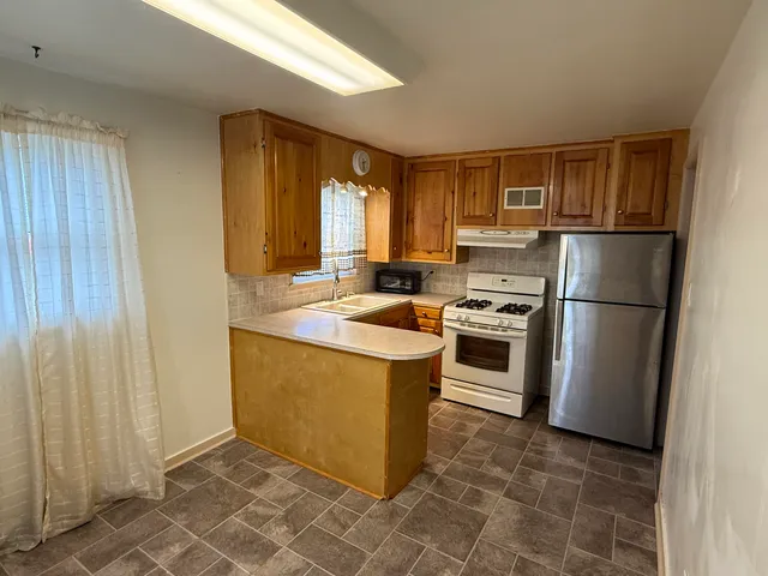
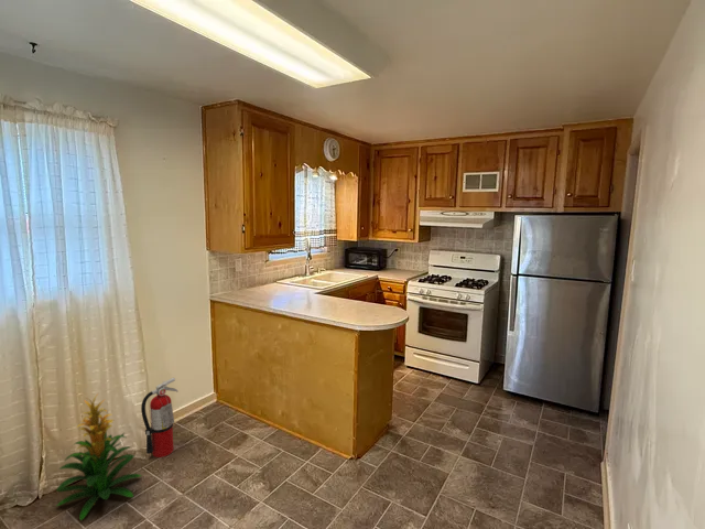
+ indoor plant (97, 445)
+ fire extinguisher (161, 417)
